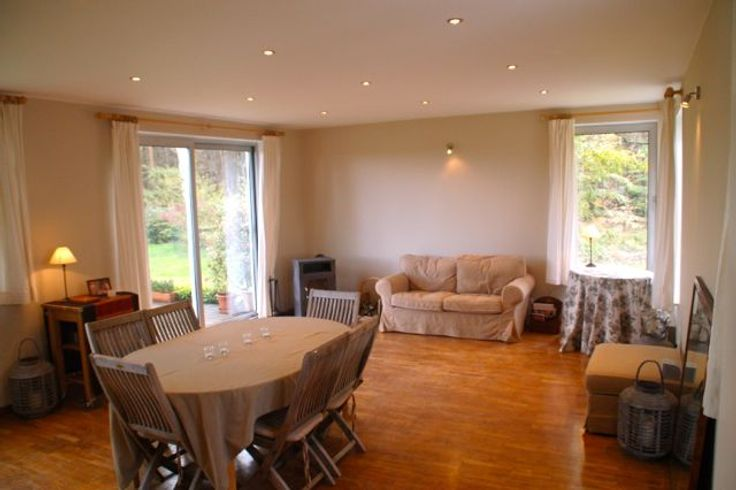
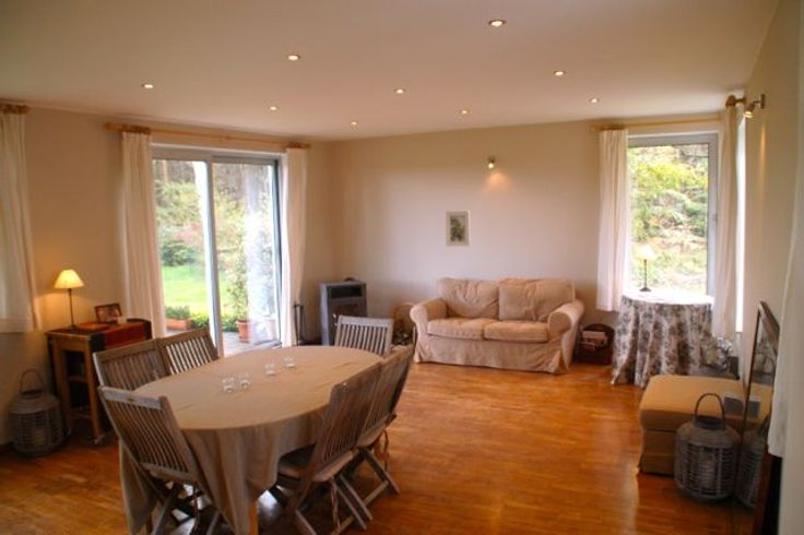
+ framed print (458, 228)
